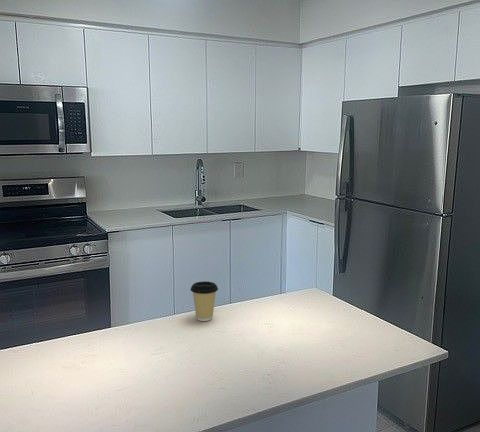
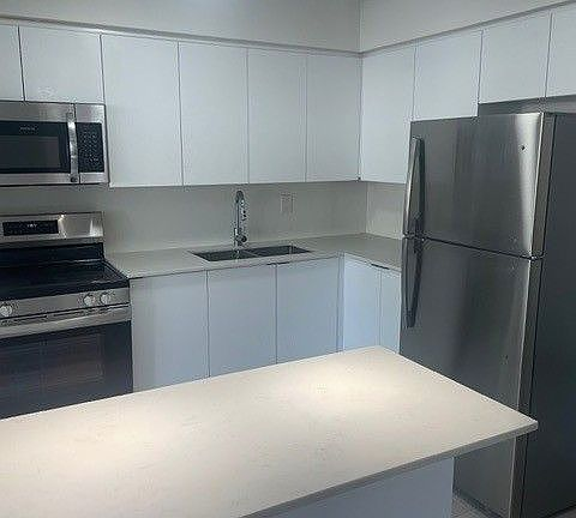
- coffee cup (204, 300)
